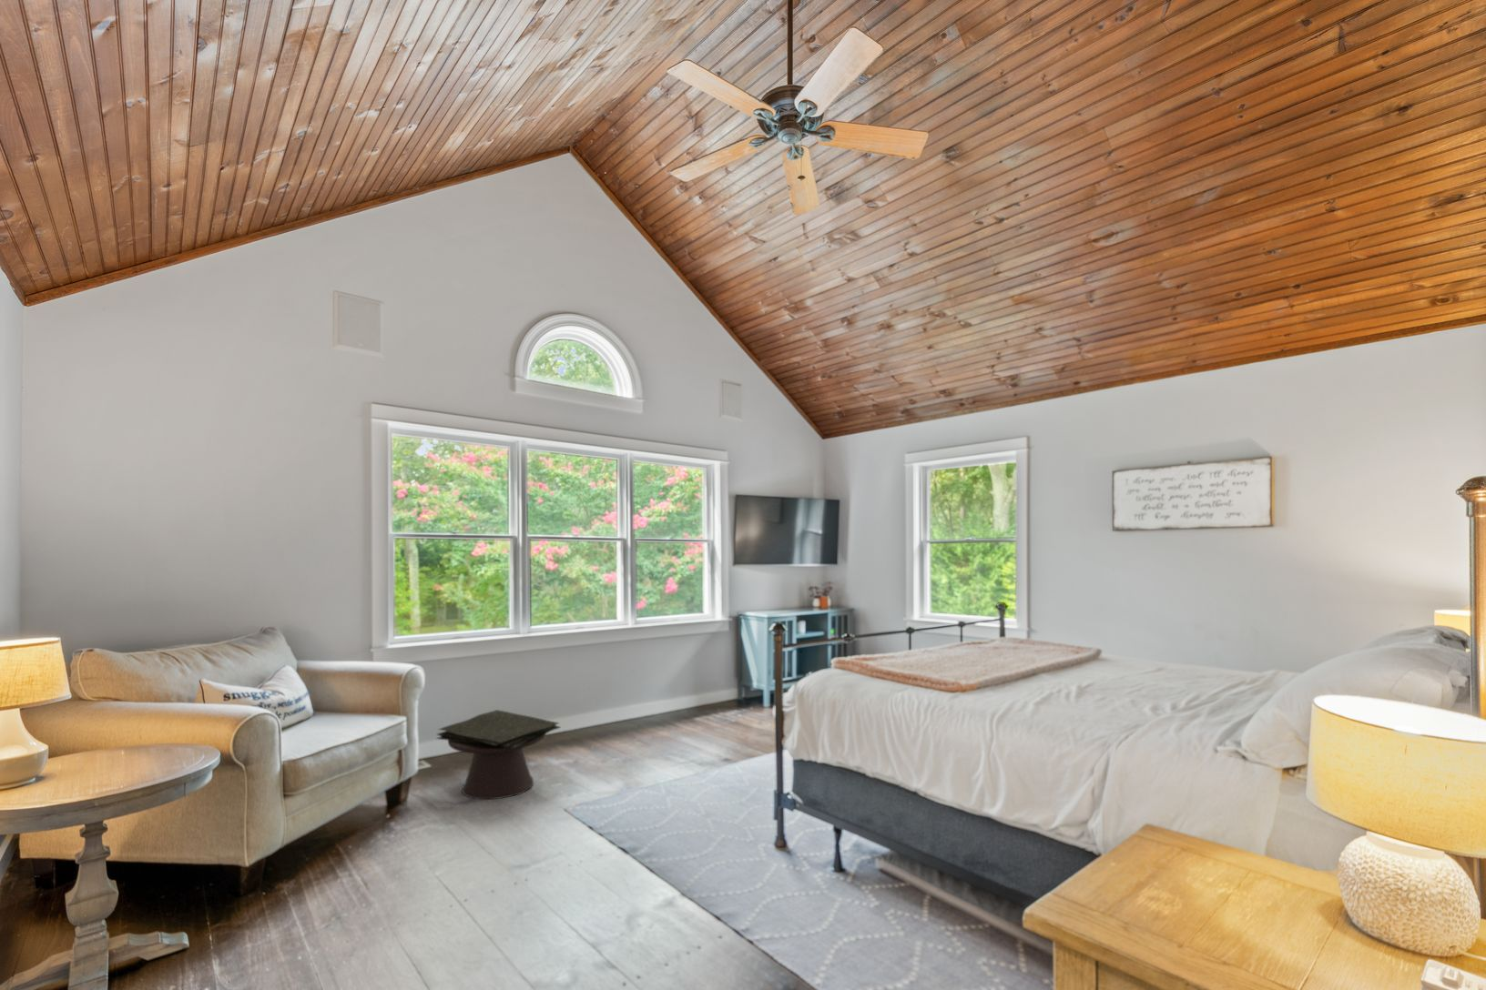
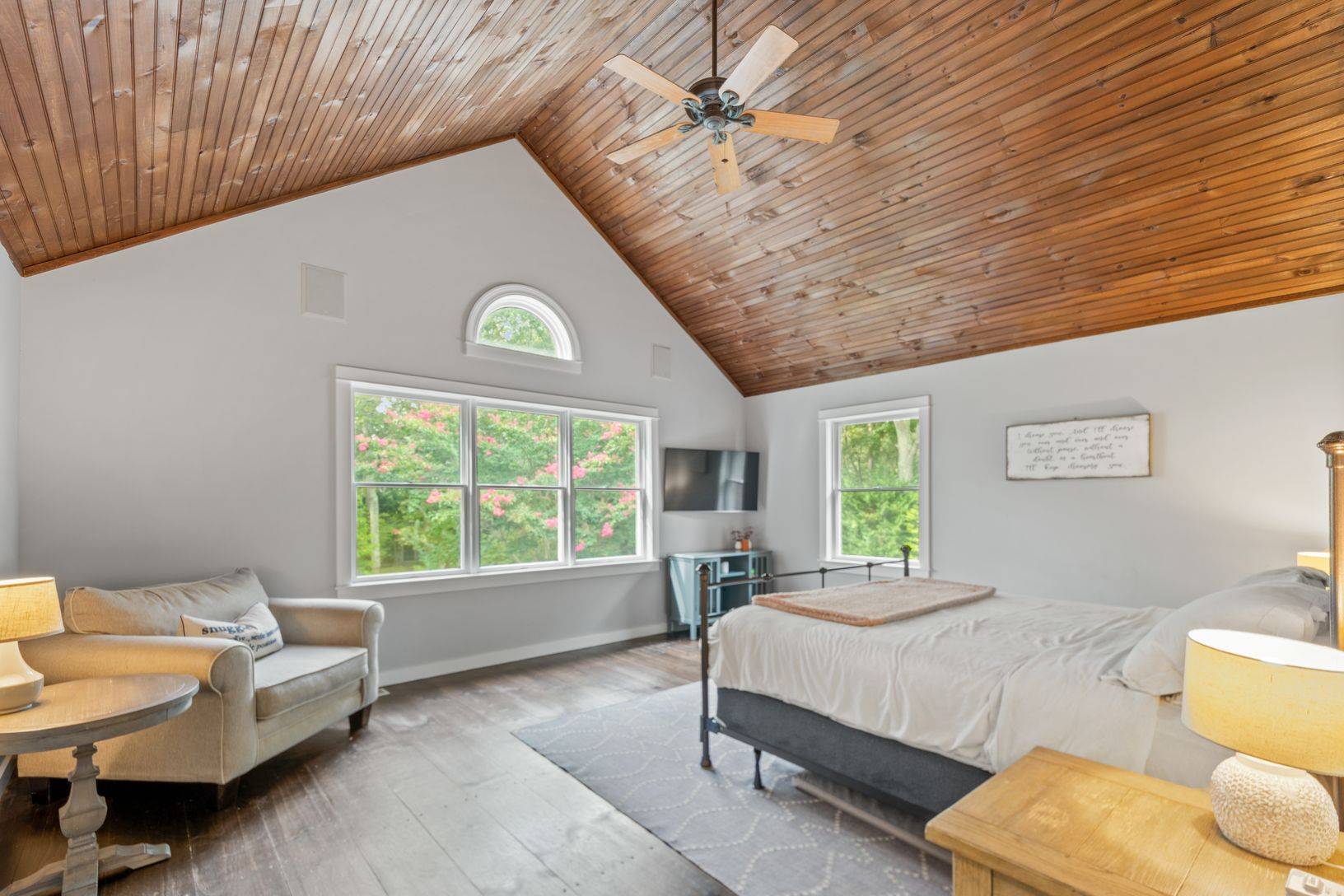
- side table (499, 756)
